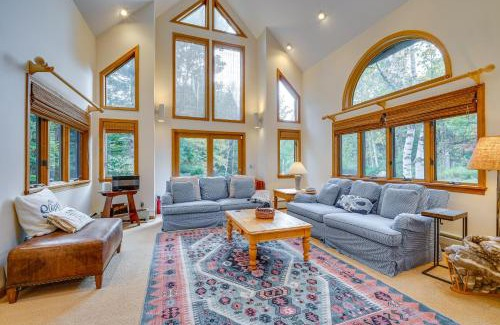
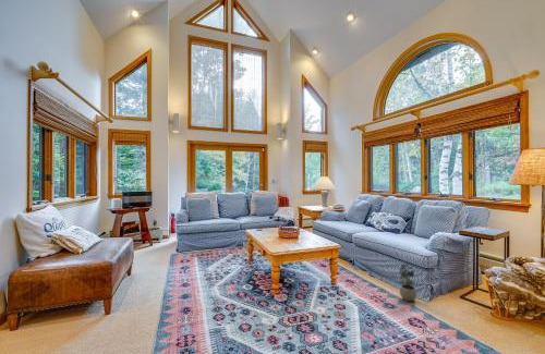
+ potted plant (408, 282)
